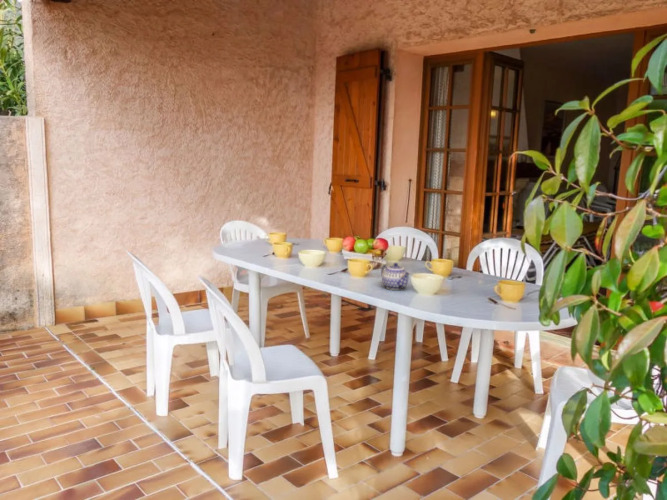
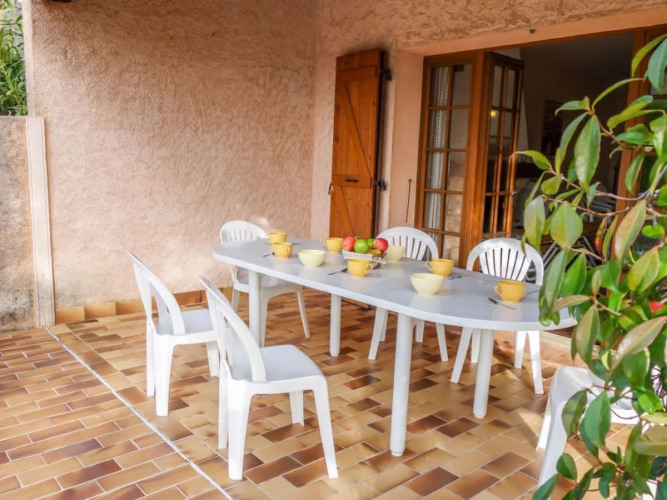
- teapot (395, 275)
